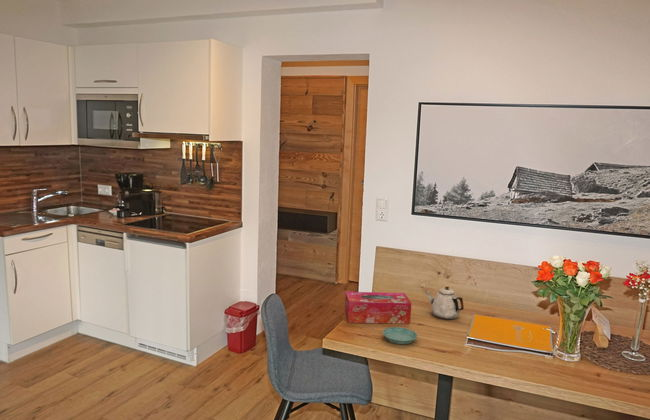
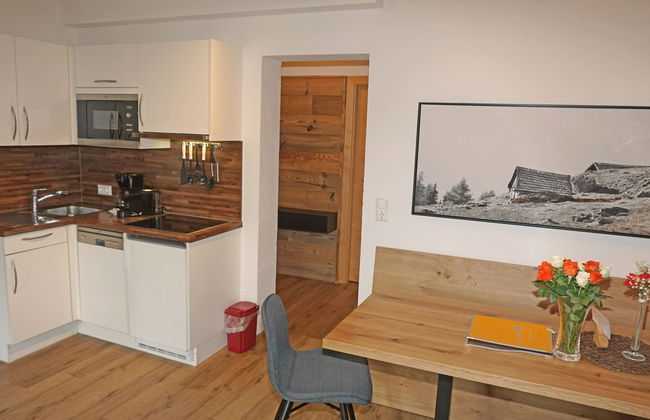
- teapot (443, 300)
- tissue box (377, 307)
- saucer (399, 336)
